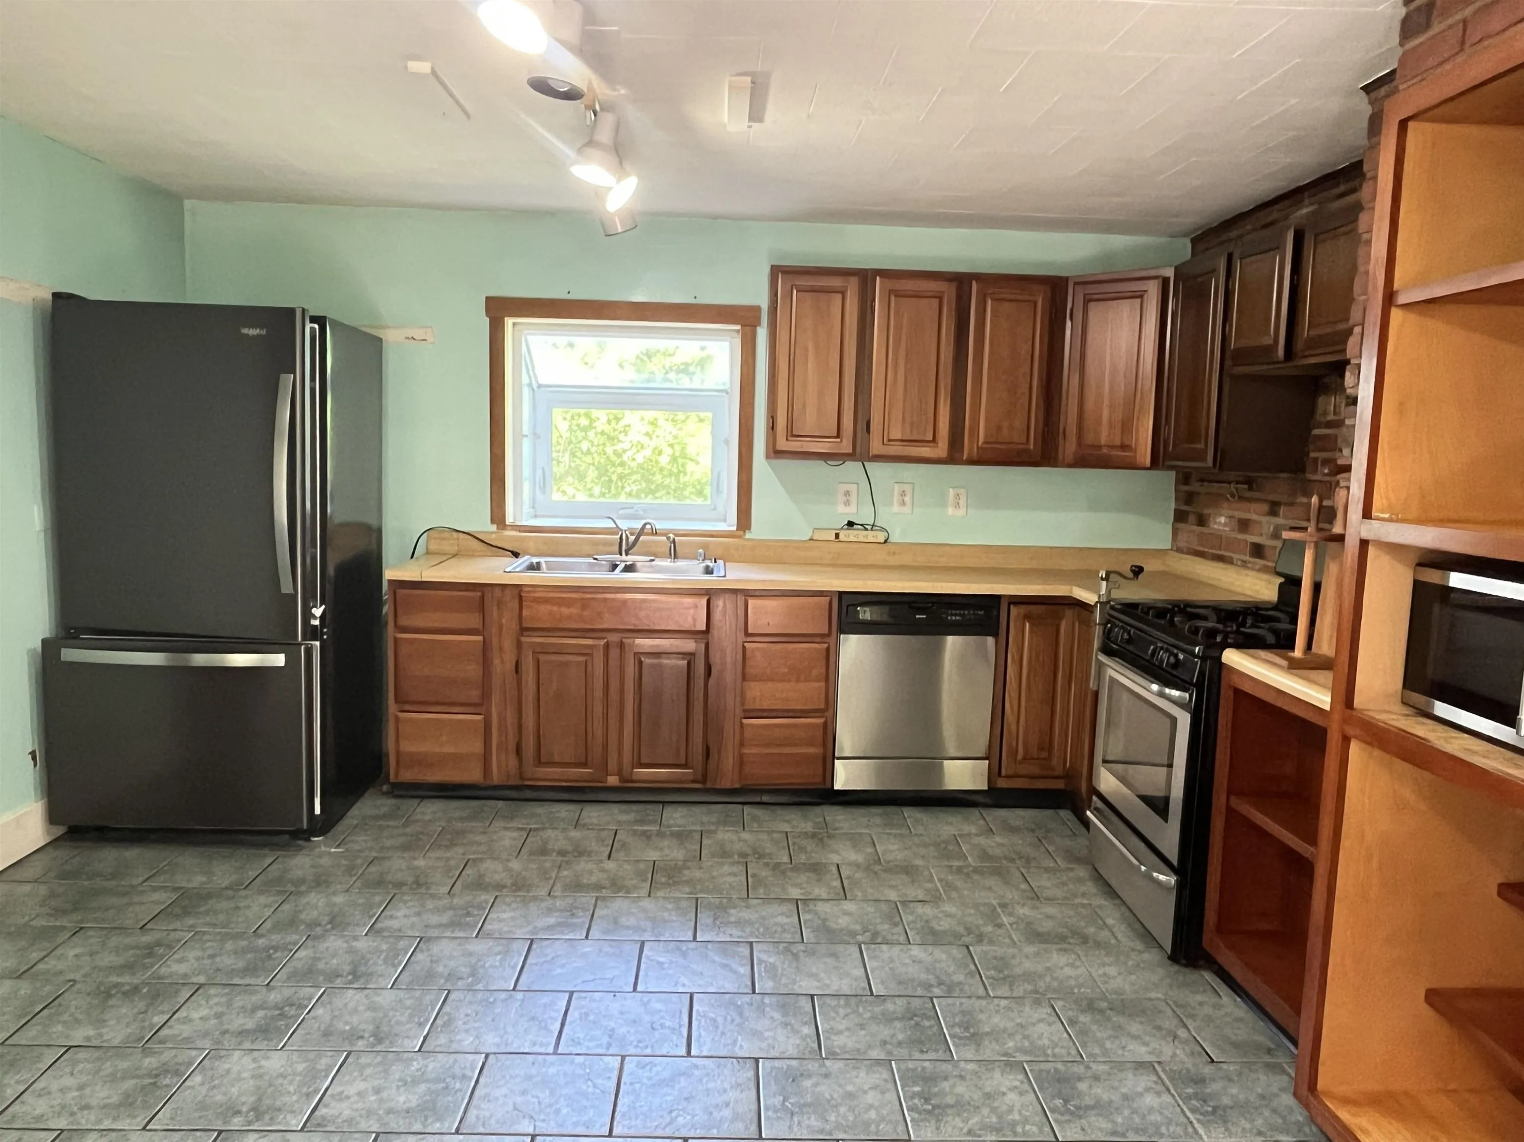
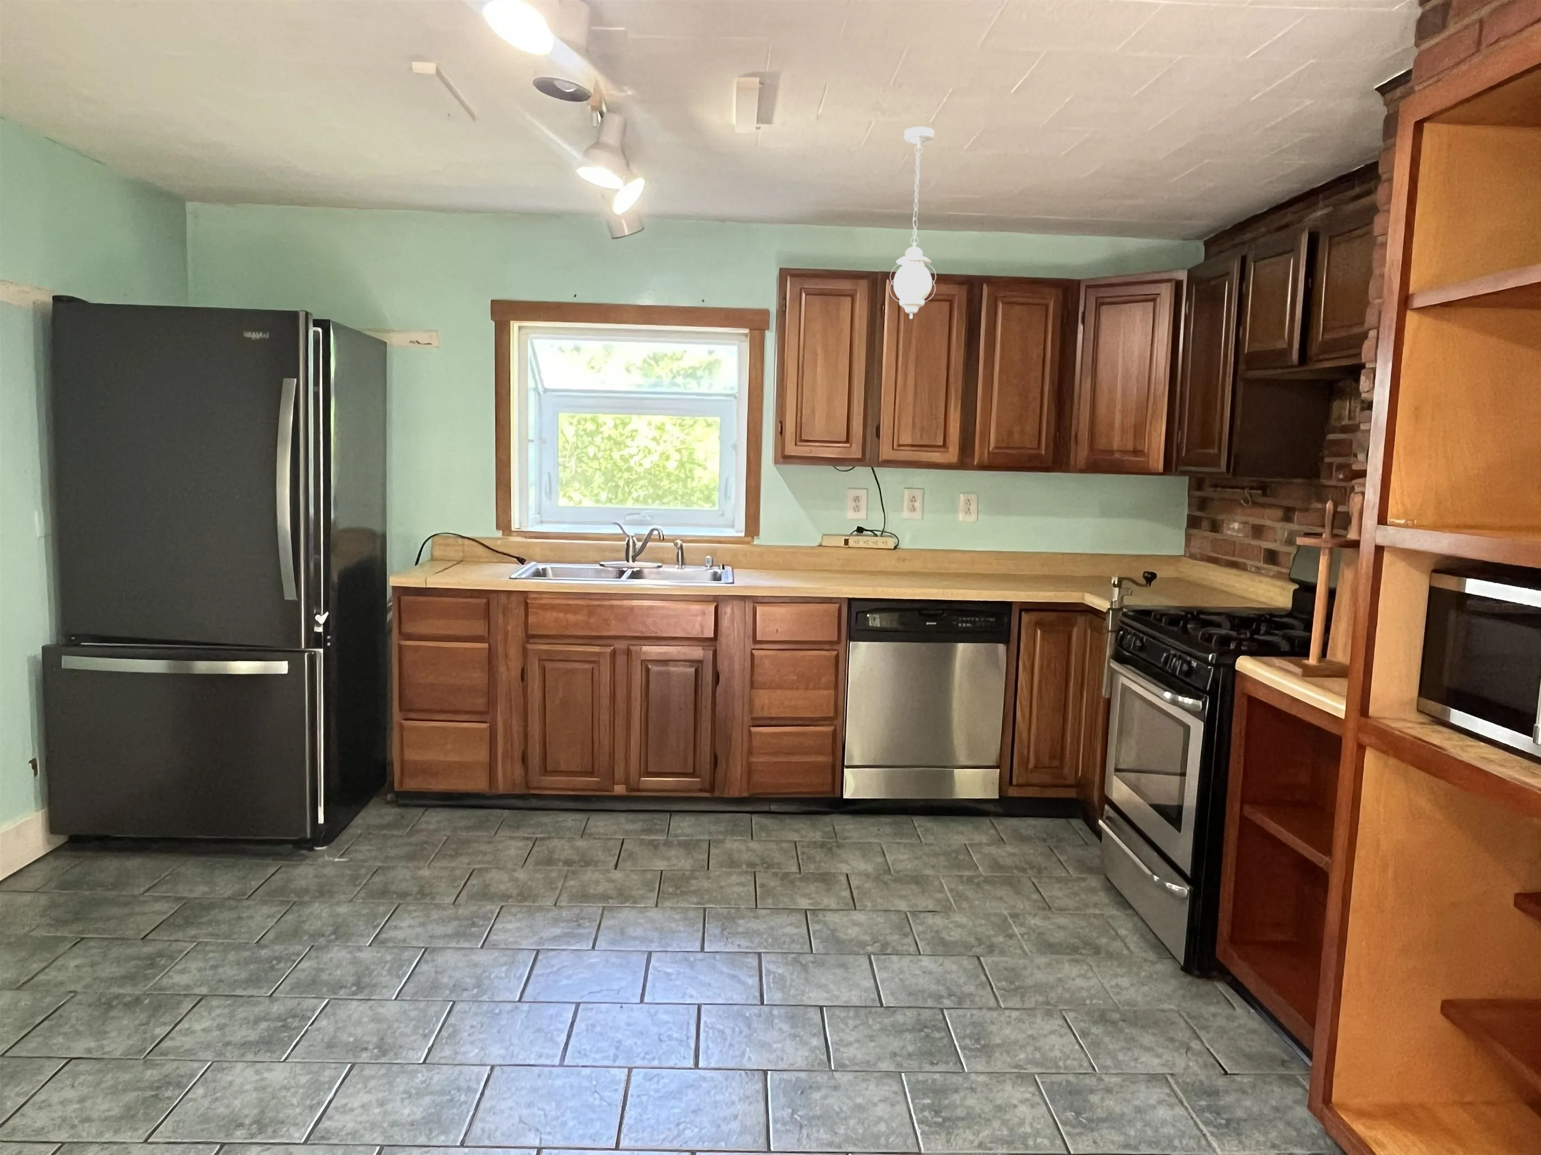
+ pendant light (915, 226)
